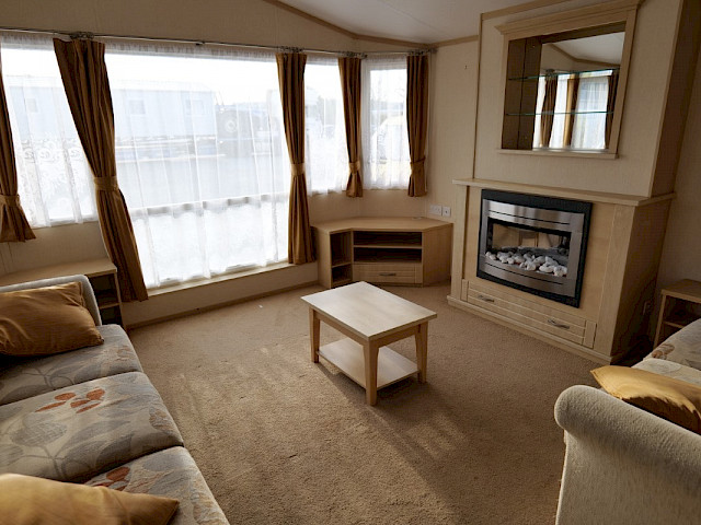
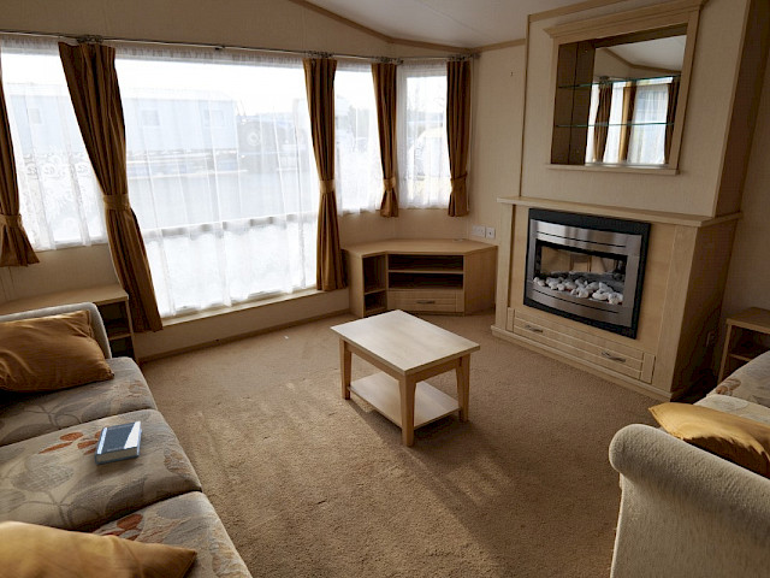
+ hardback book (119, 441)
